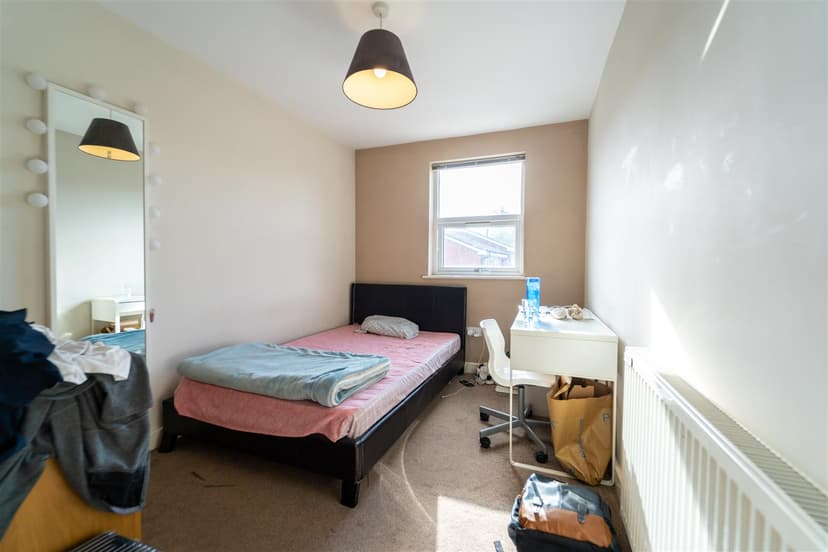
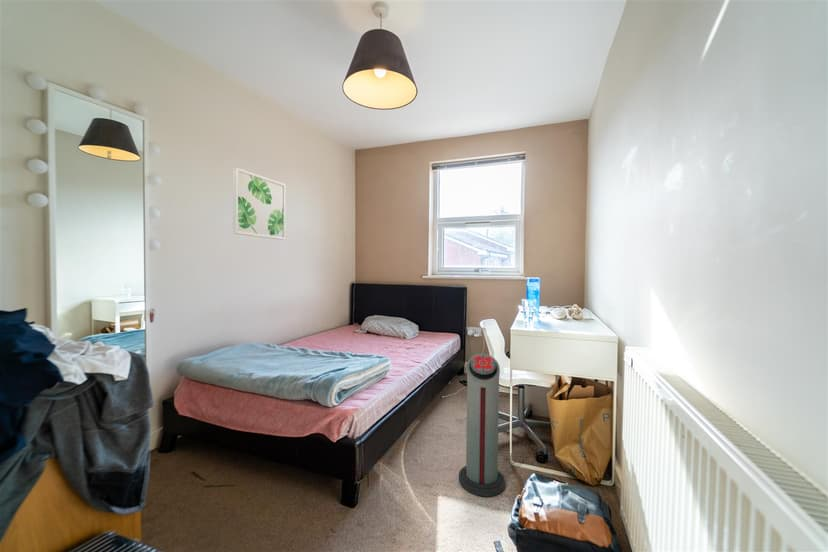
+ wall art (261, 206)
+ air purifier (482, 418)
